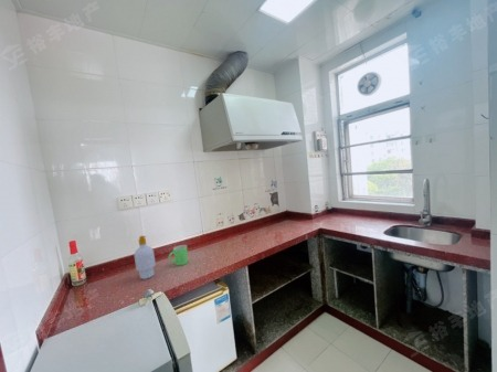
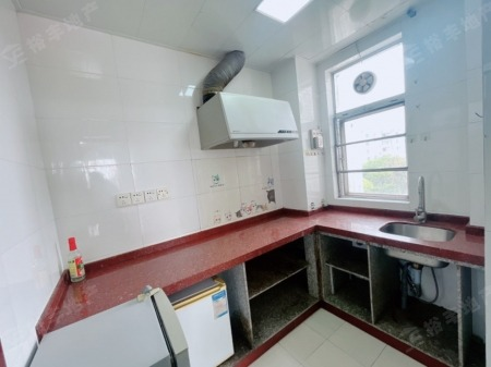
- soap bottle (144, 256)
- mug (178, 255)
